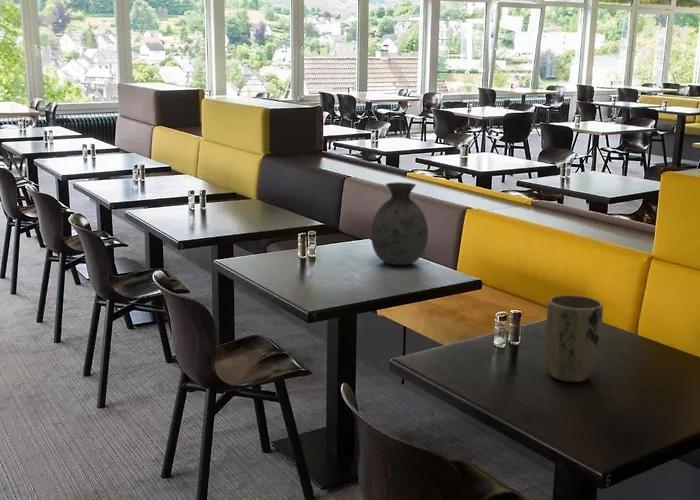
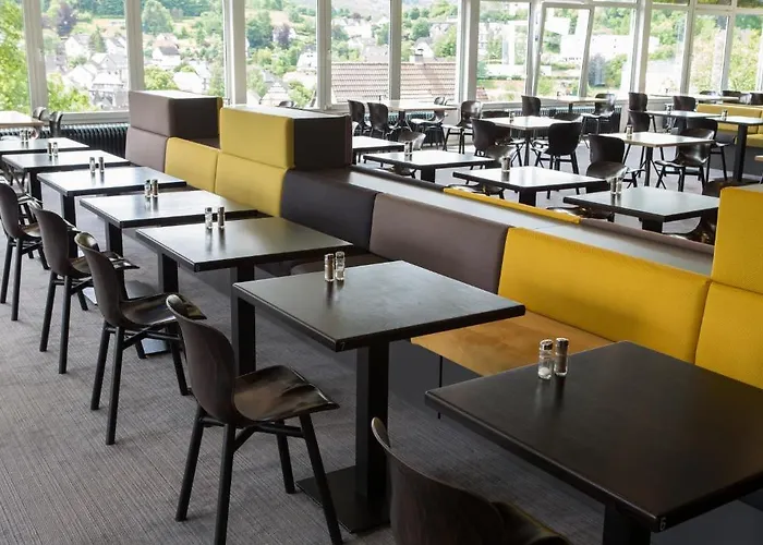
- plant pot (572, 339)
- vase (399, 224)
